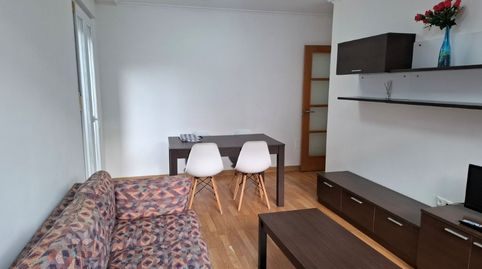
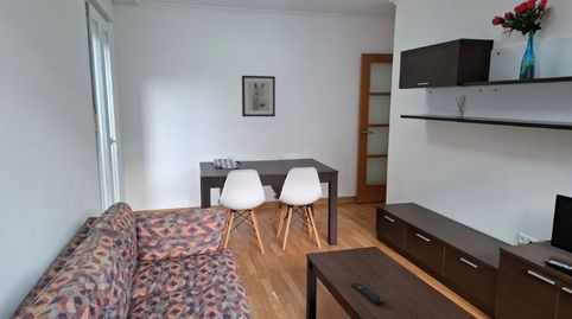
+ remote control (367, 293)
+ wall art (259, 96)
